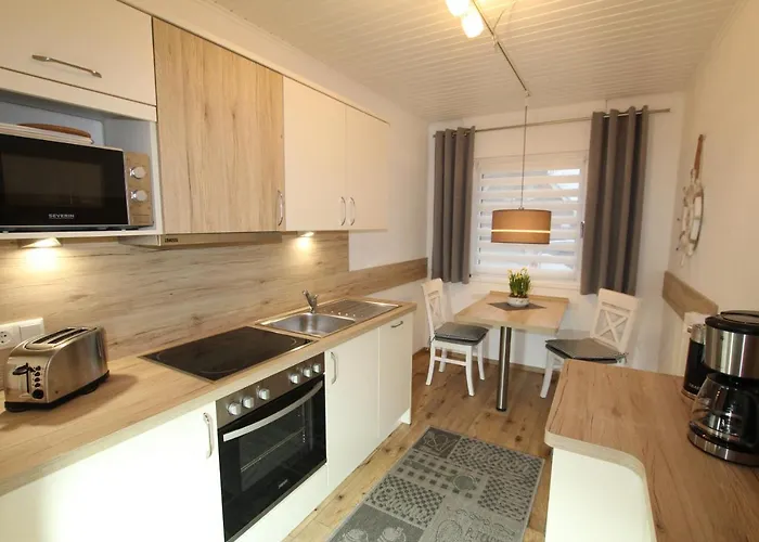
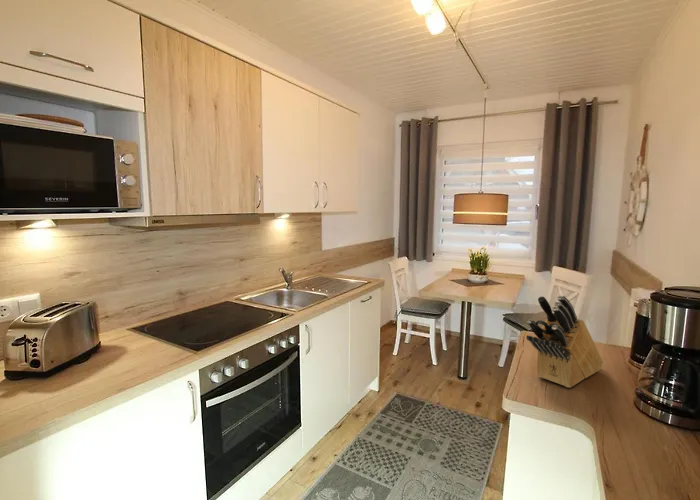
+ knife block (566, 333)
